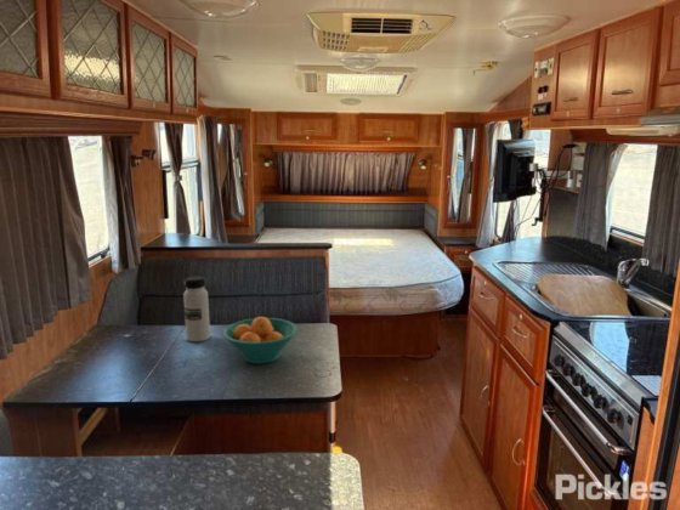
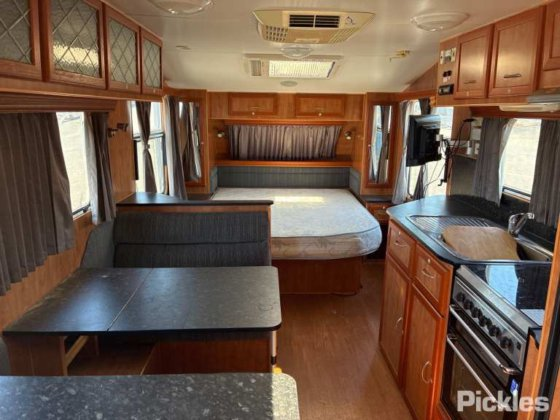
- fruit bowl (260, 336)
- water bottle (195, 307)
